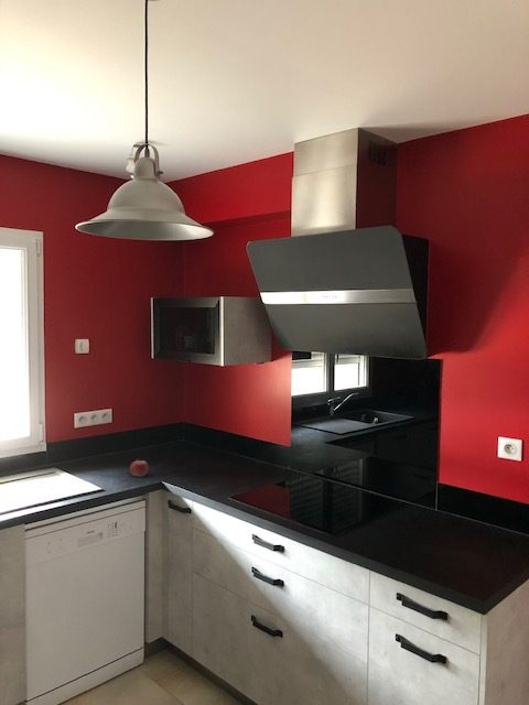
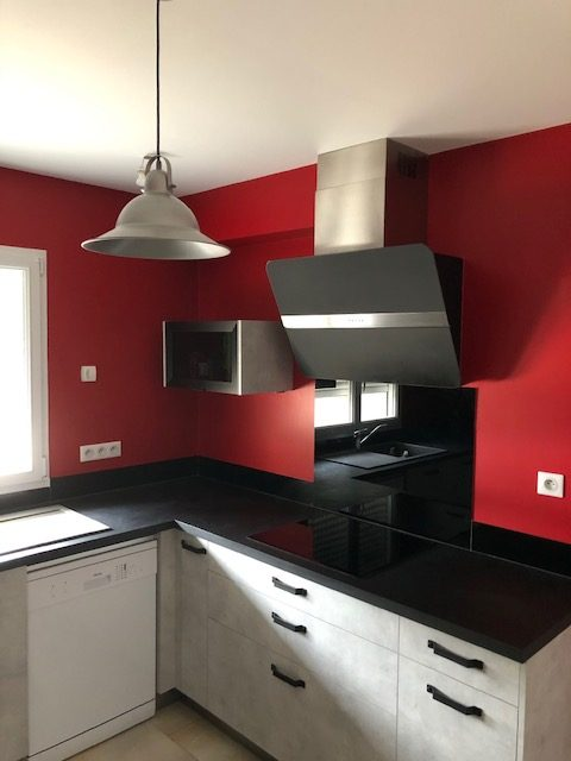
- fruit (139, 466)
